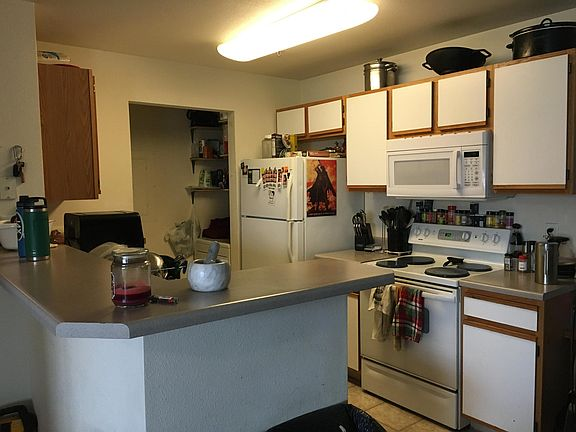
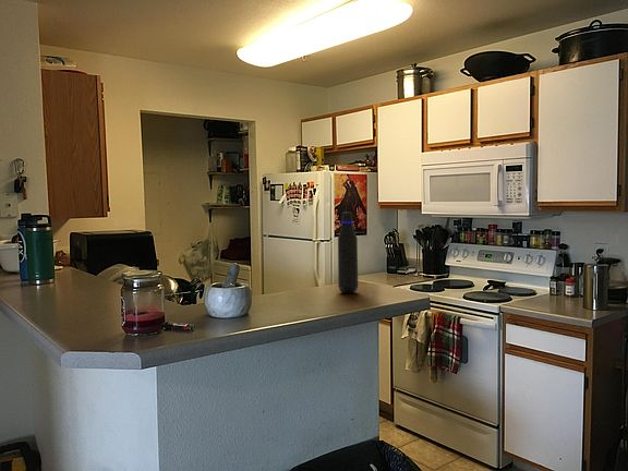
+ water bottle (347, 252)
